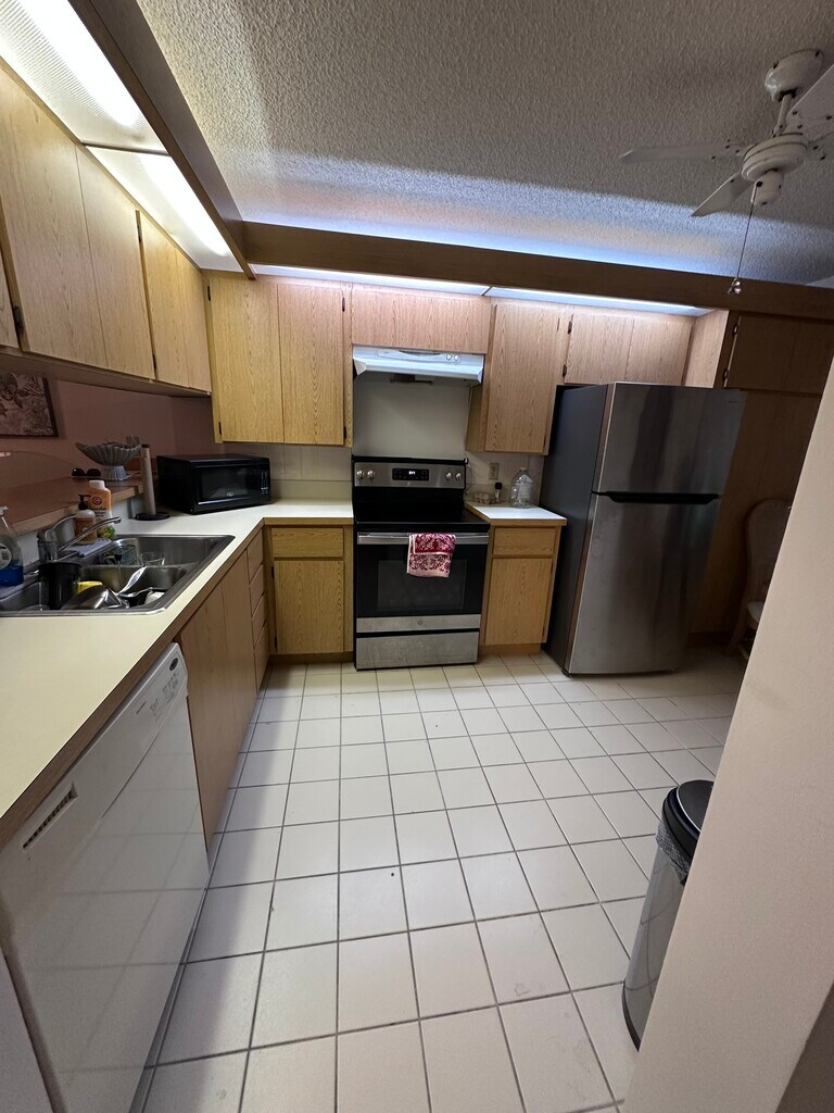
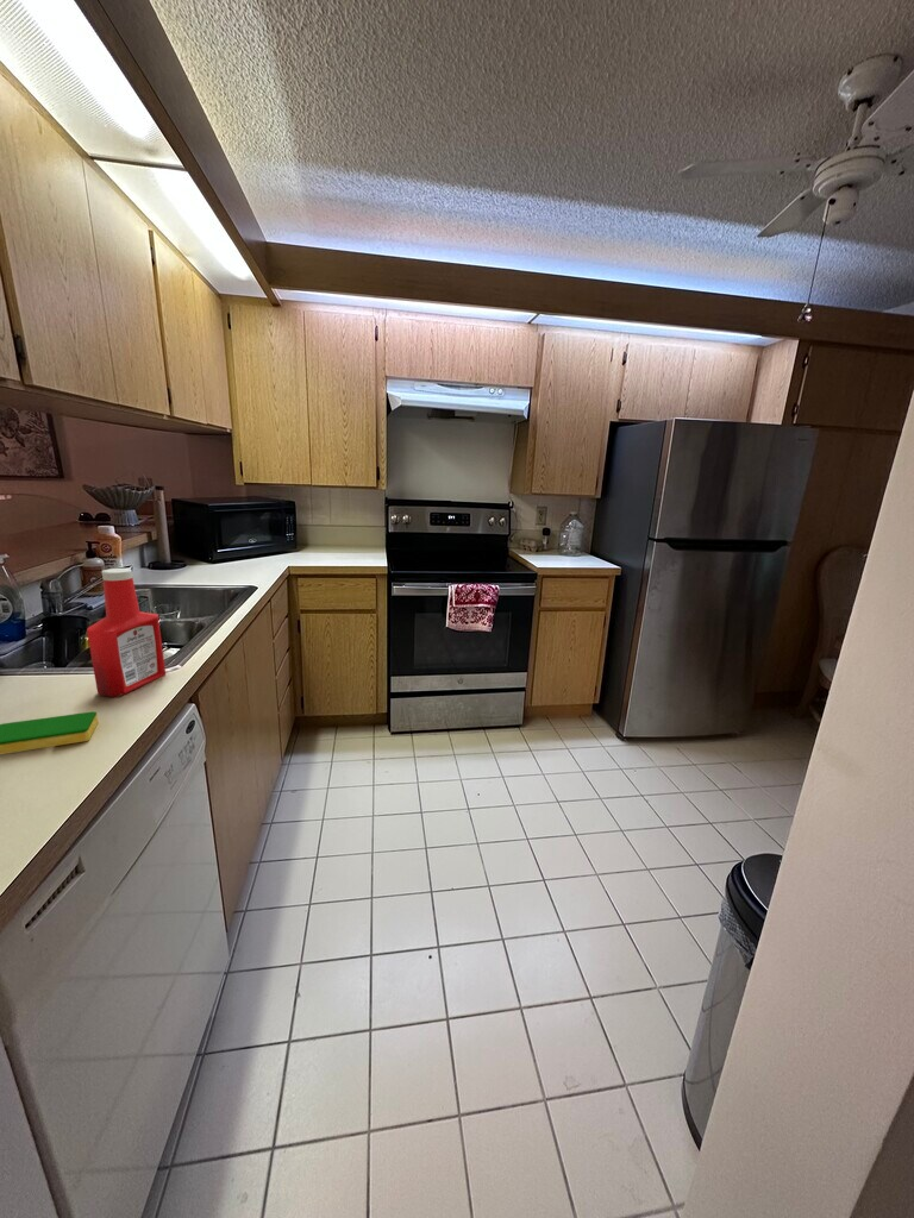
+ soap bottle (125, 628)
+ dish sponge (44, 732)
